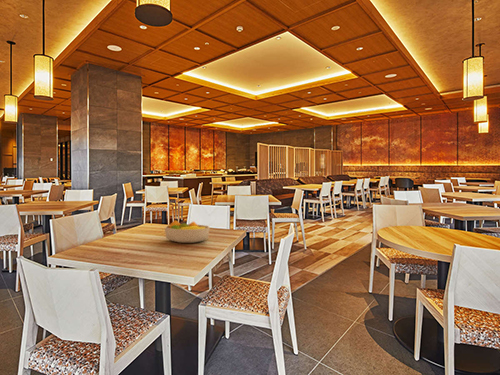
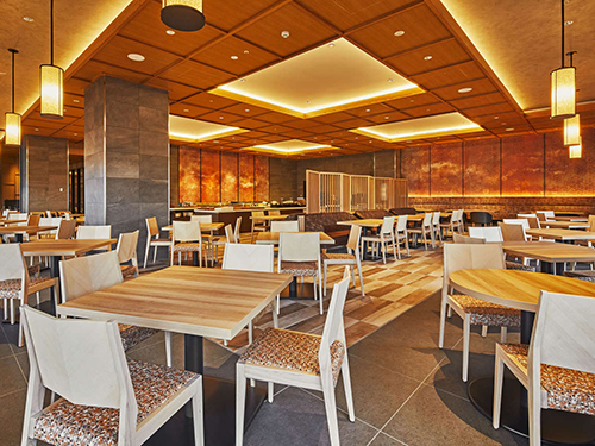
- fruit bowl (187, 230)
